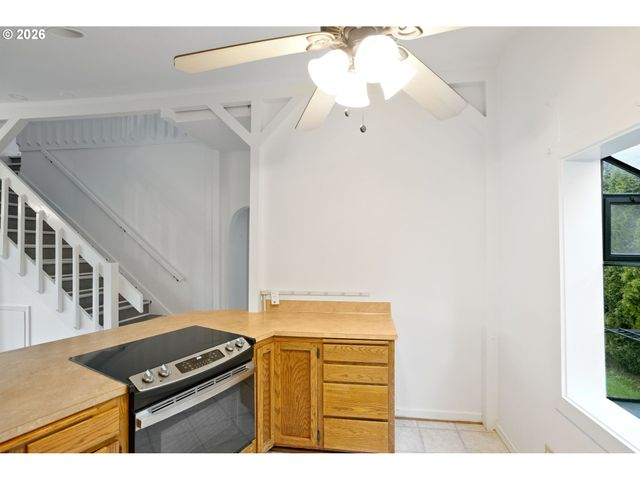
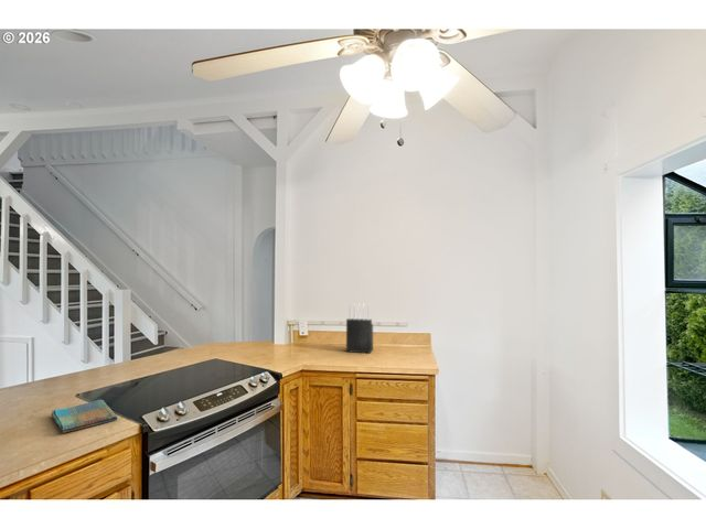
+ dish towel (84, 414)
+ knife block (360, 326)
